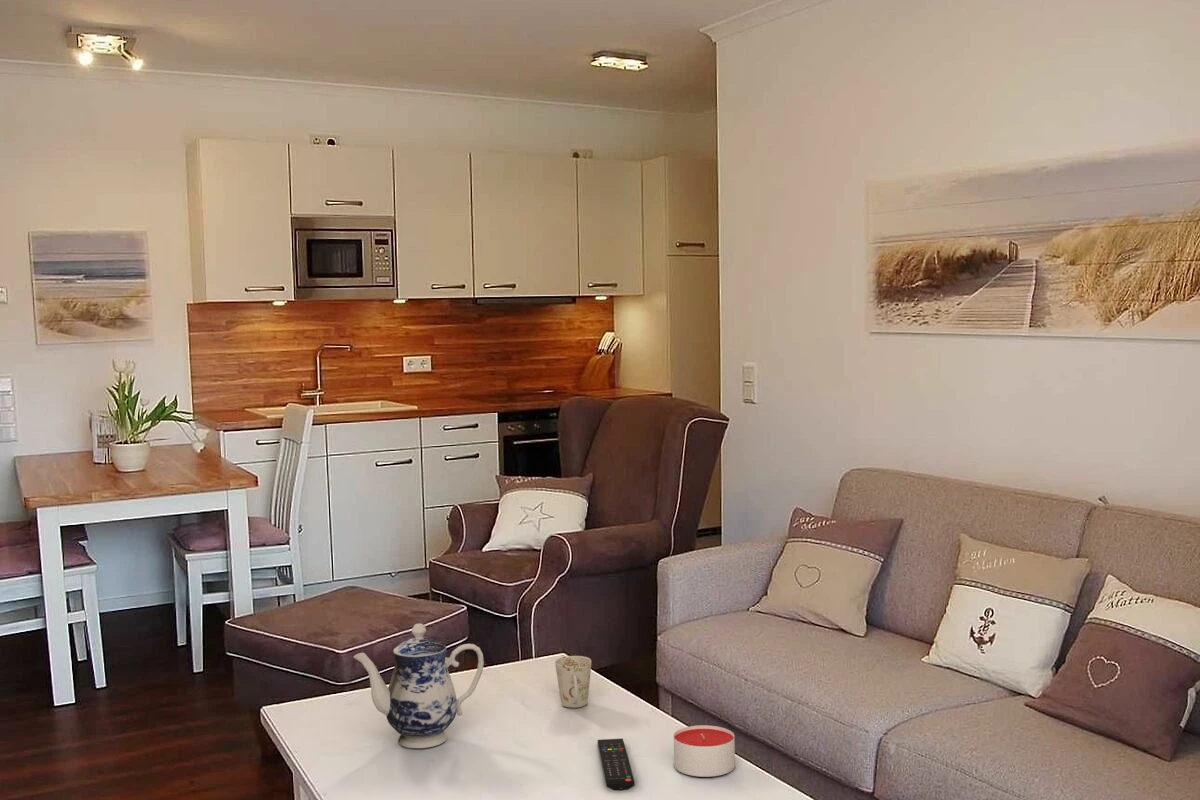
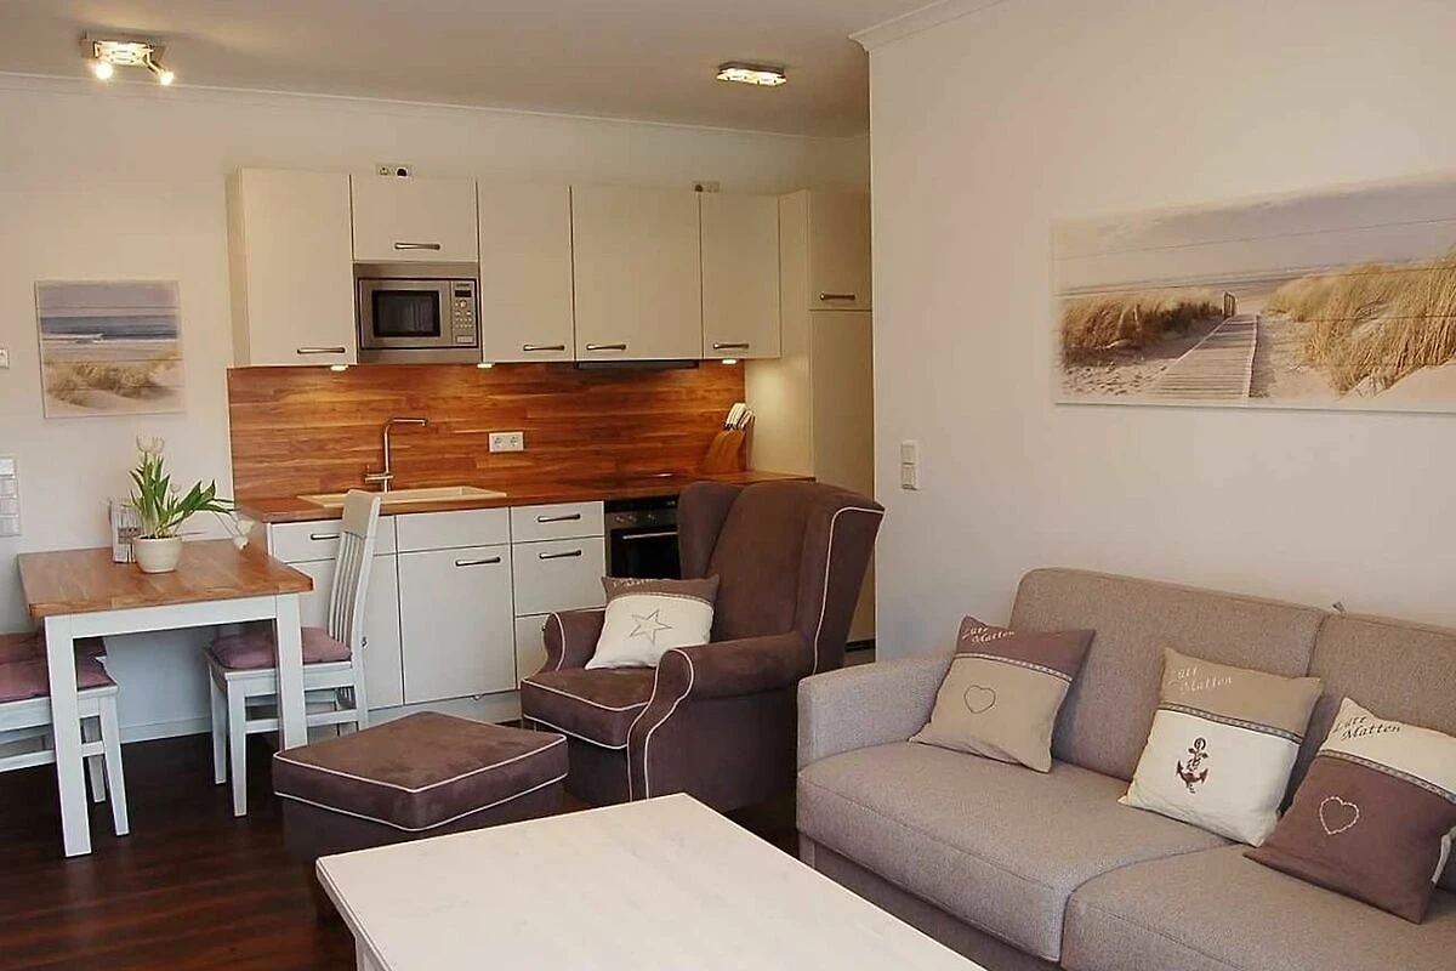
- remote control (615, 763)
- candle (704, 749)
- teapot (420, 682)
- mug (574, 685)
